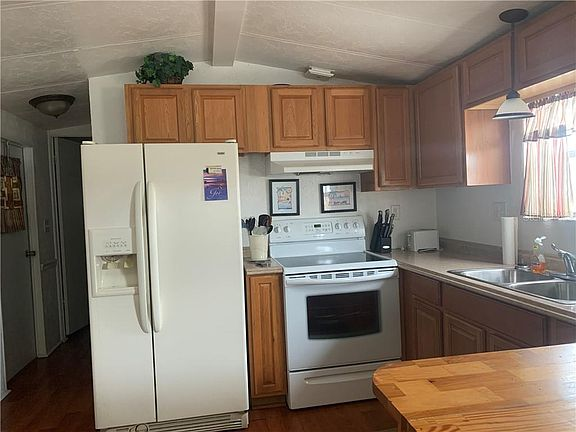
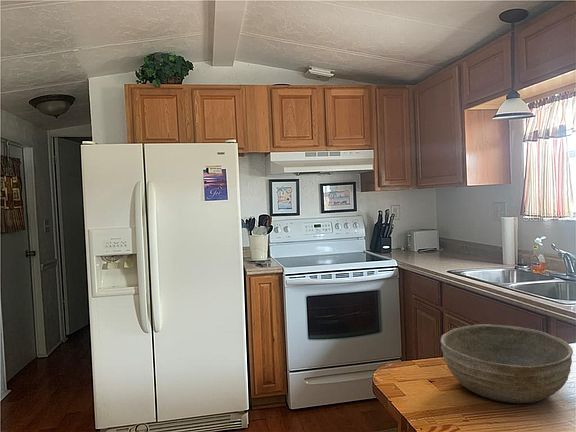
+ bowl (503, 364)
